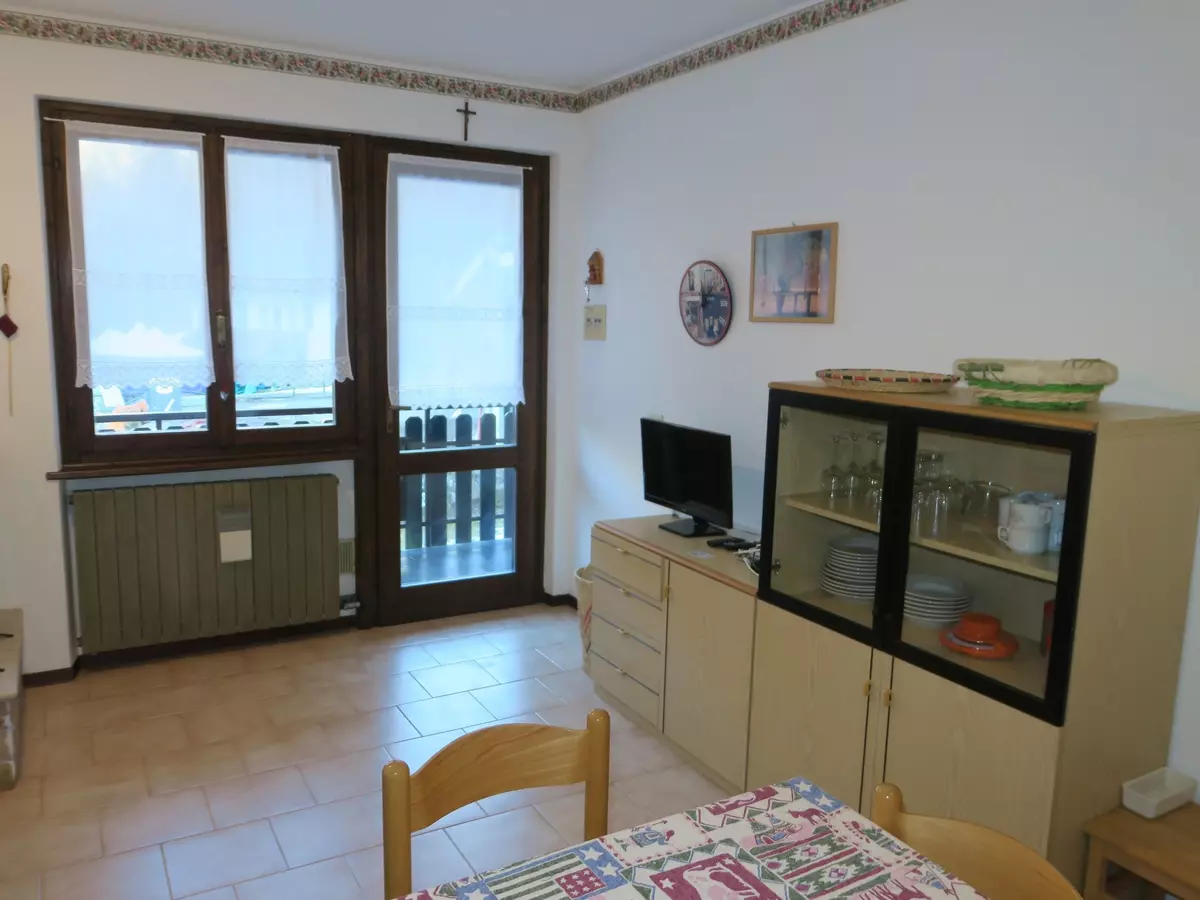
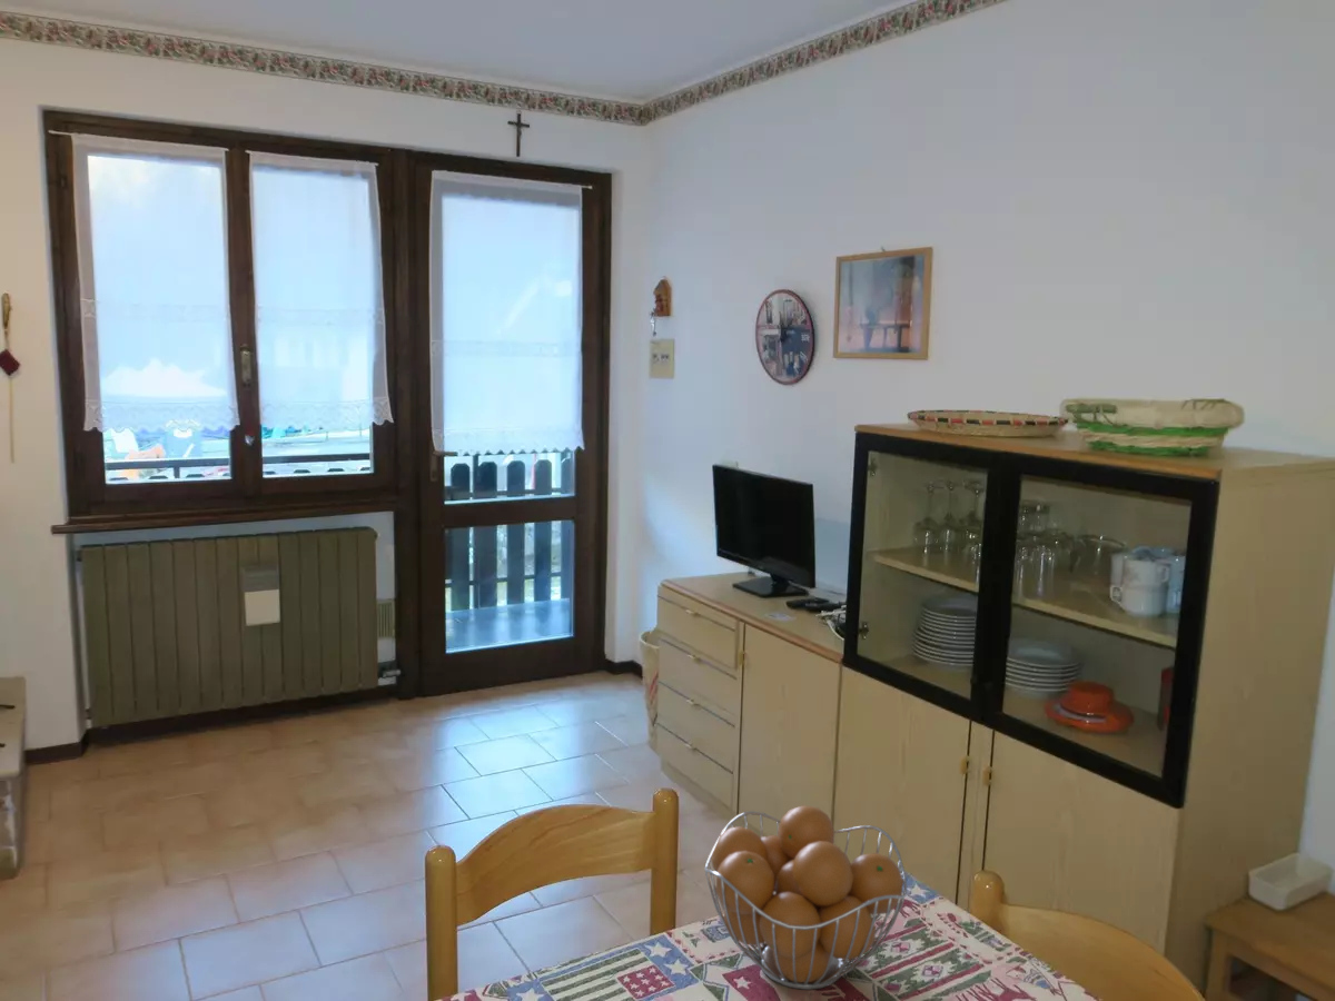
+ fruit basket (803, 894)
